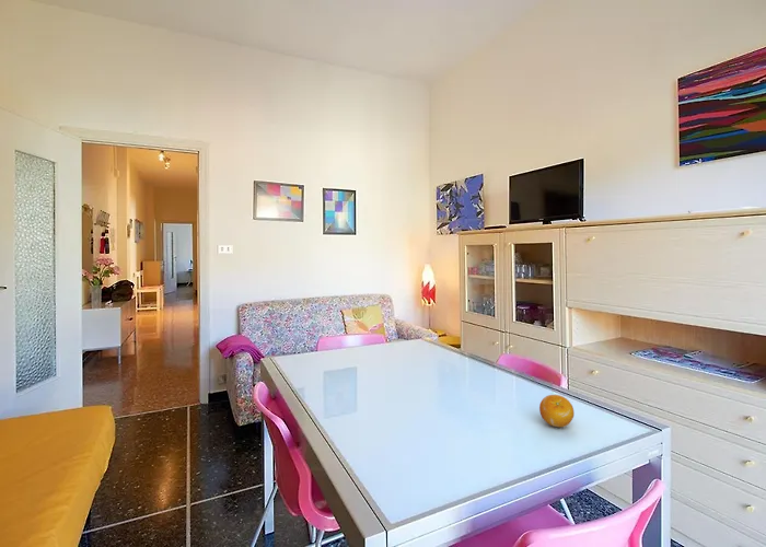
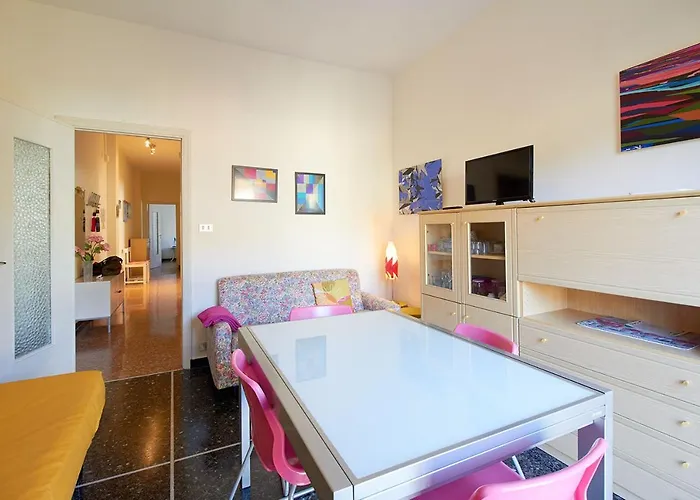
- fruit (556, 410)
